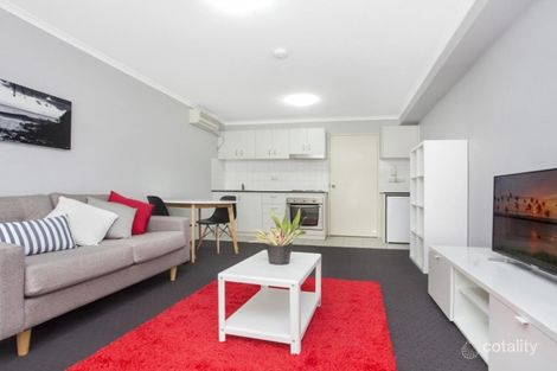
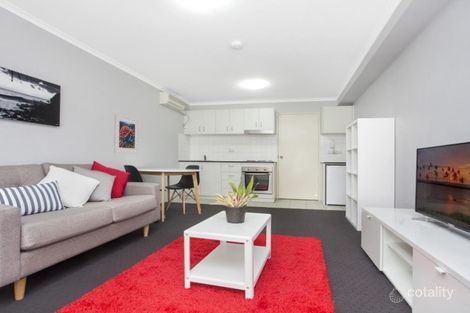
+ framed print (127, 135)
